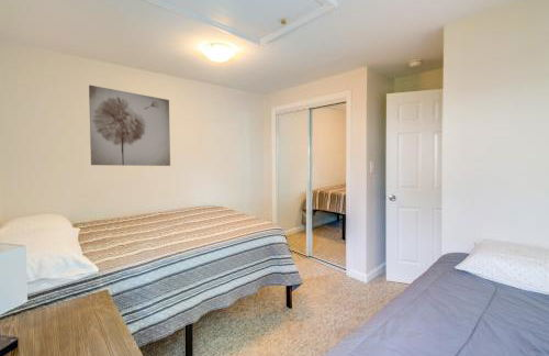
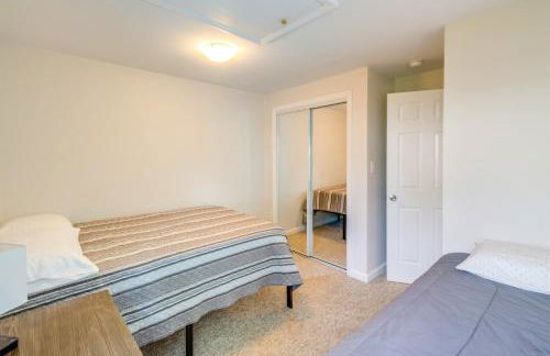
- wall art (133, 129)
